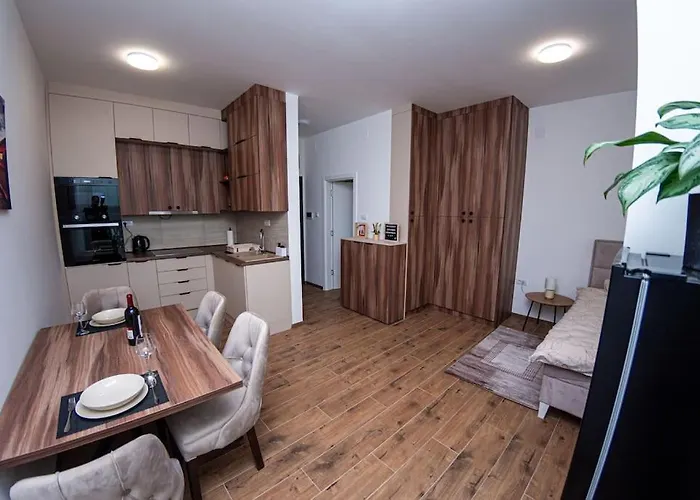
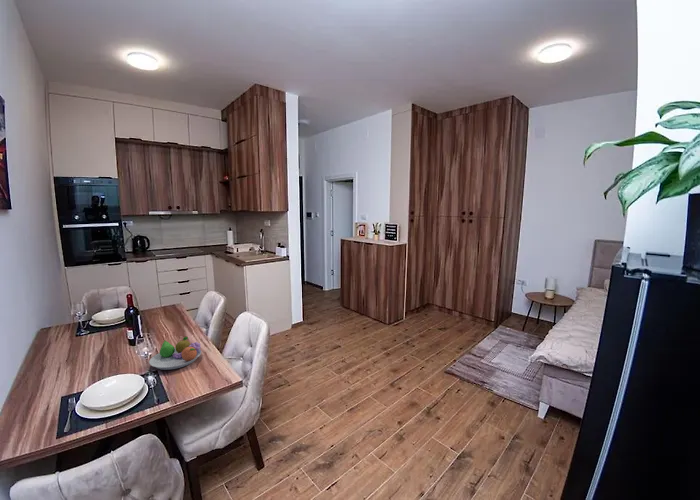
+ fruit bowl (175, 351)
